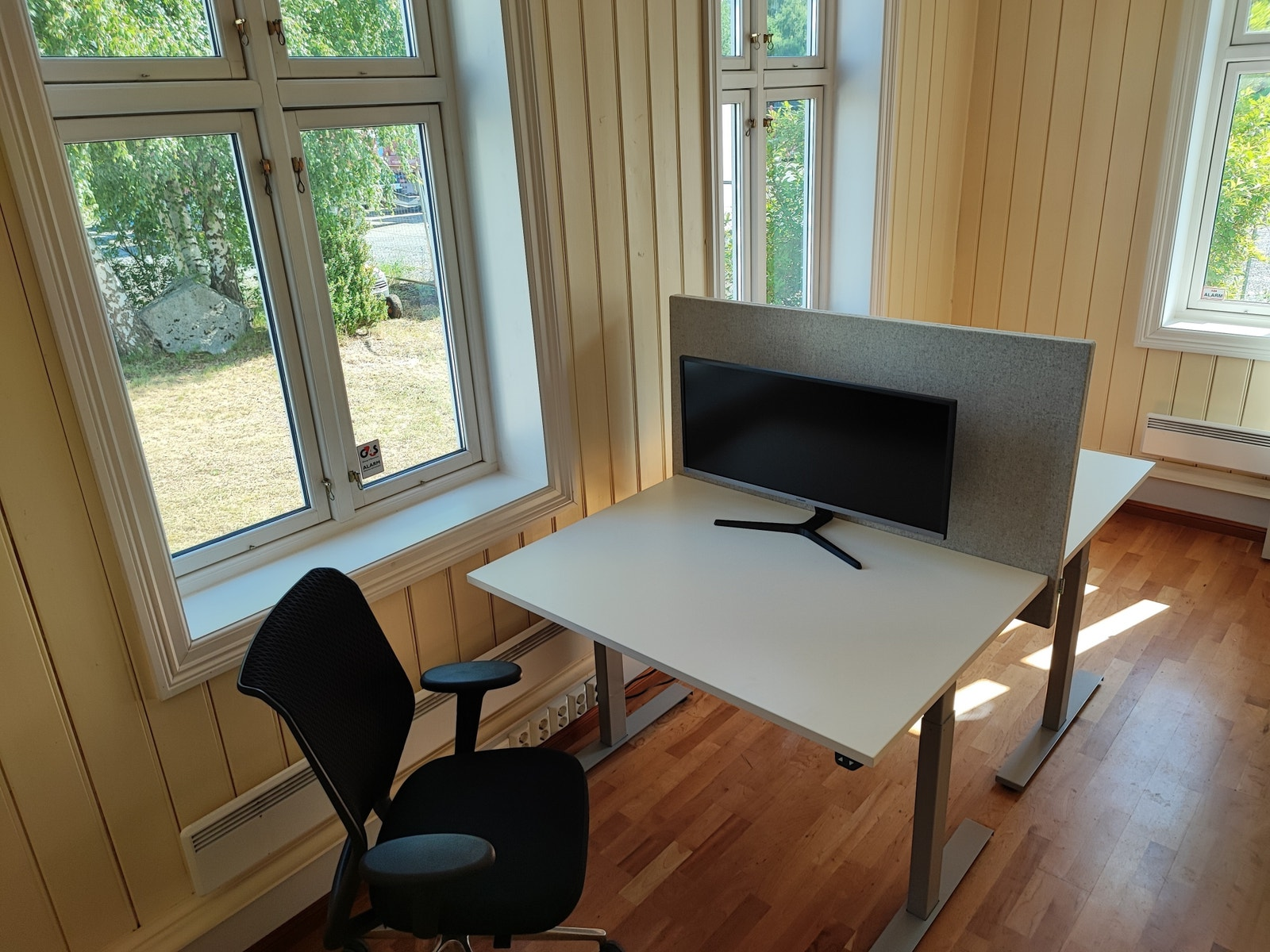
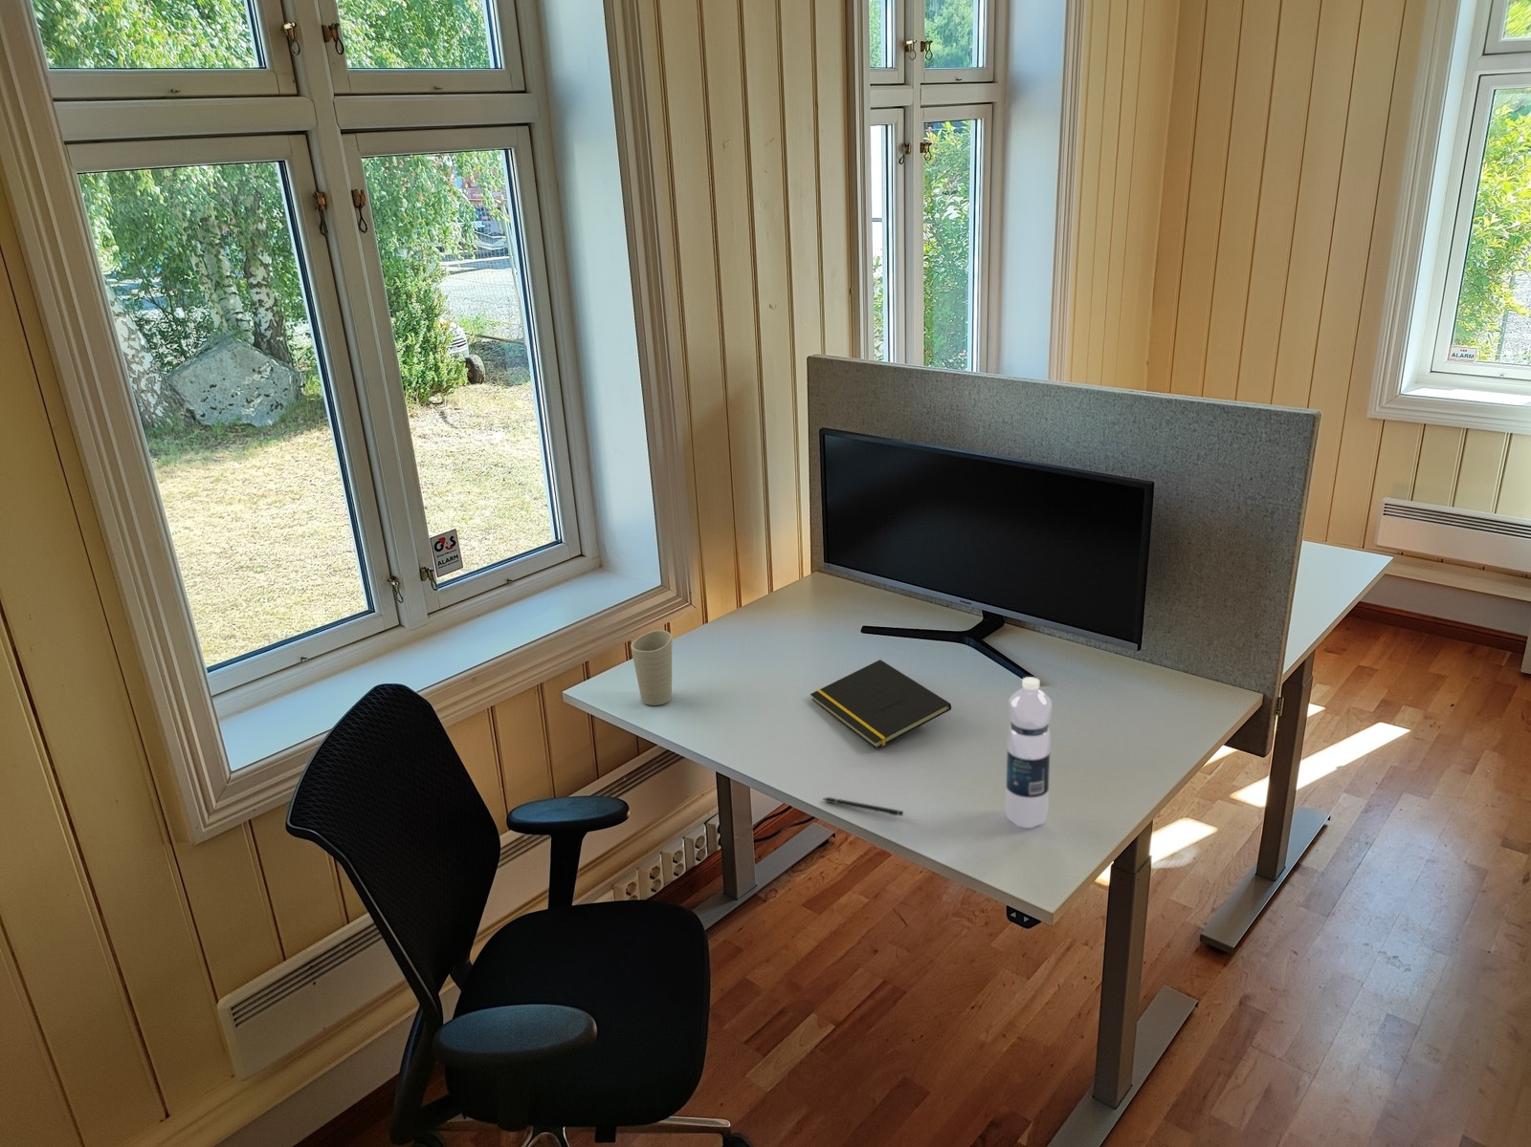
+ notepad (879, 701)
+ cup (653, 669)
+ water bottle (1027, 751)
+ pen (861, 806)
